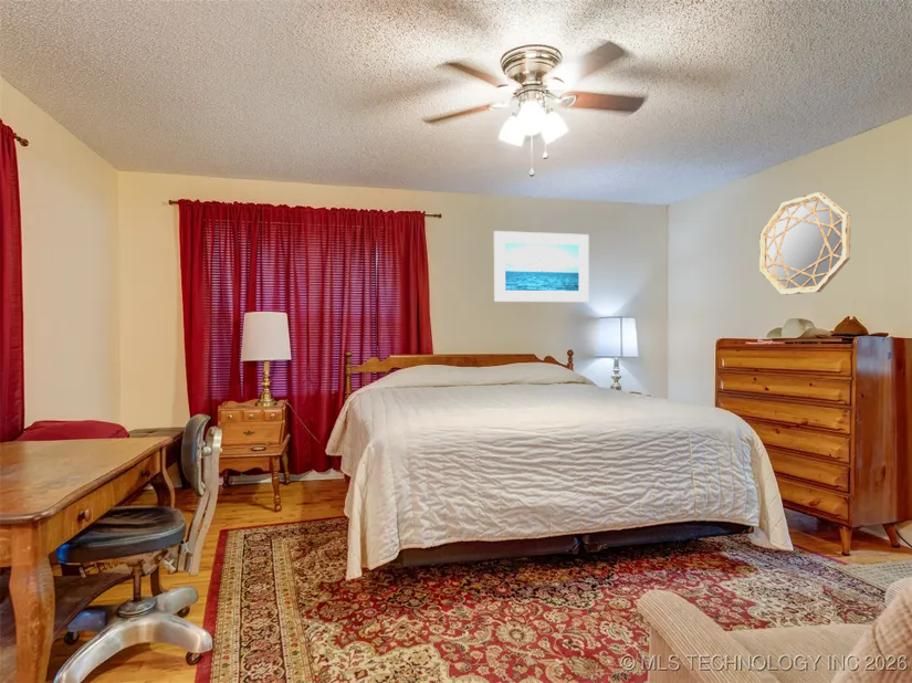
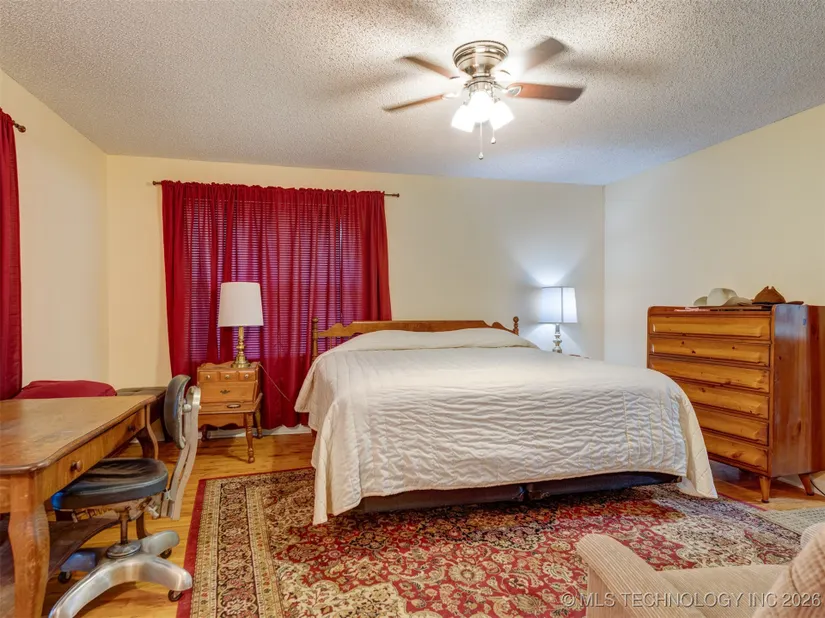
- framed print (542, 266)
- home mirror (800, 245)
